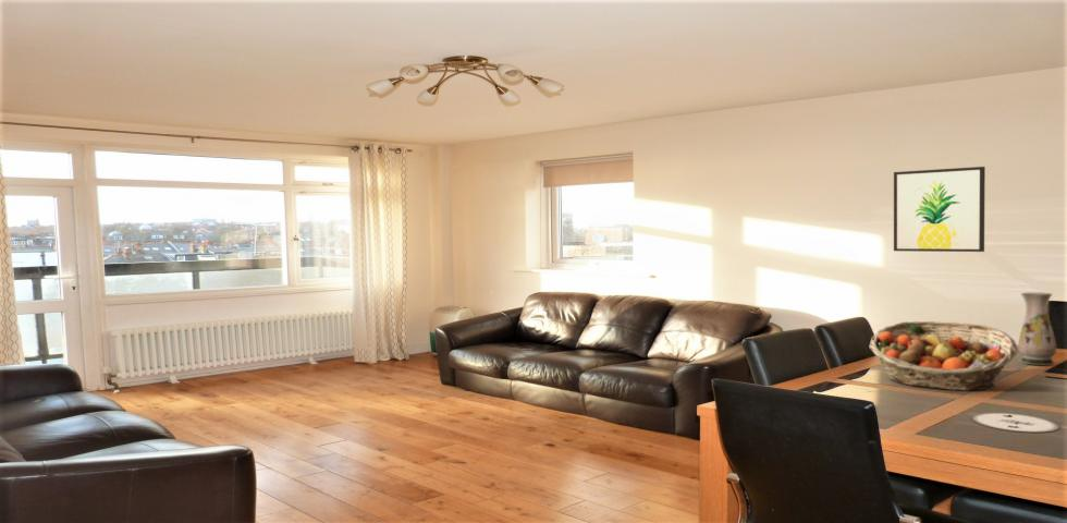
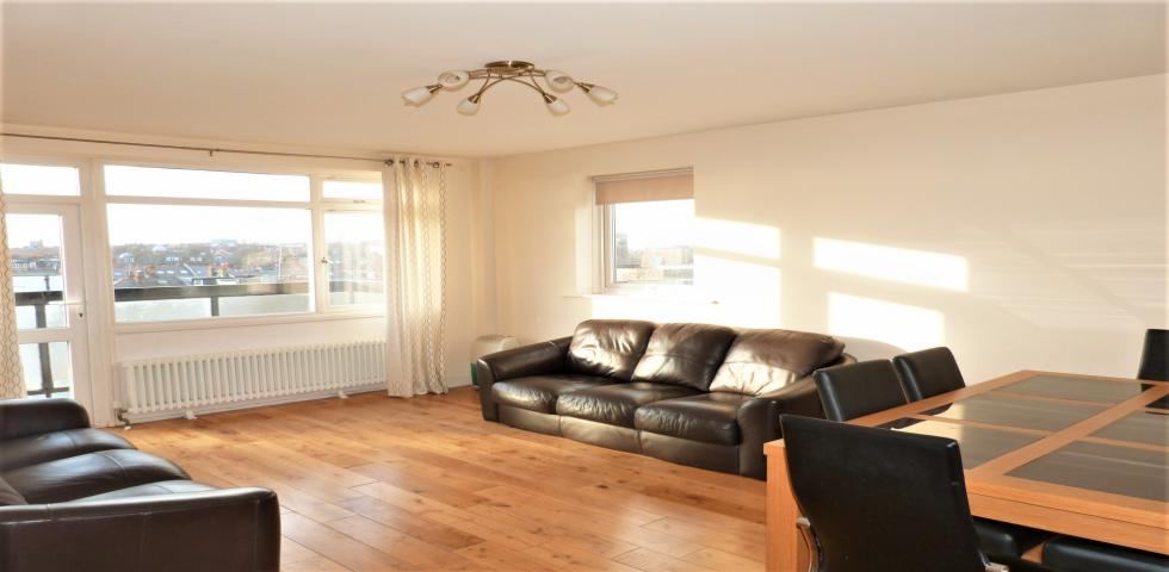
- plate (1014, 421)
- vase (1037, 328)
- fruit basket (940, 354)
- wall art (937, 210)
